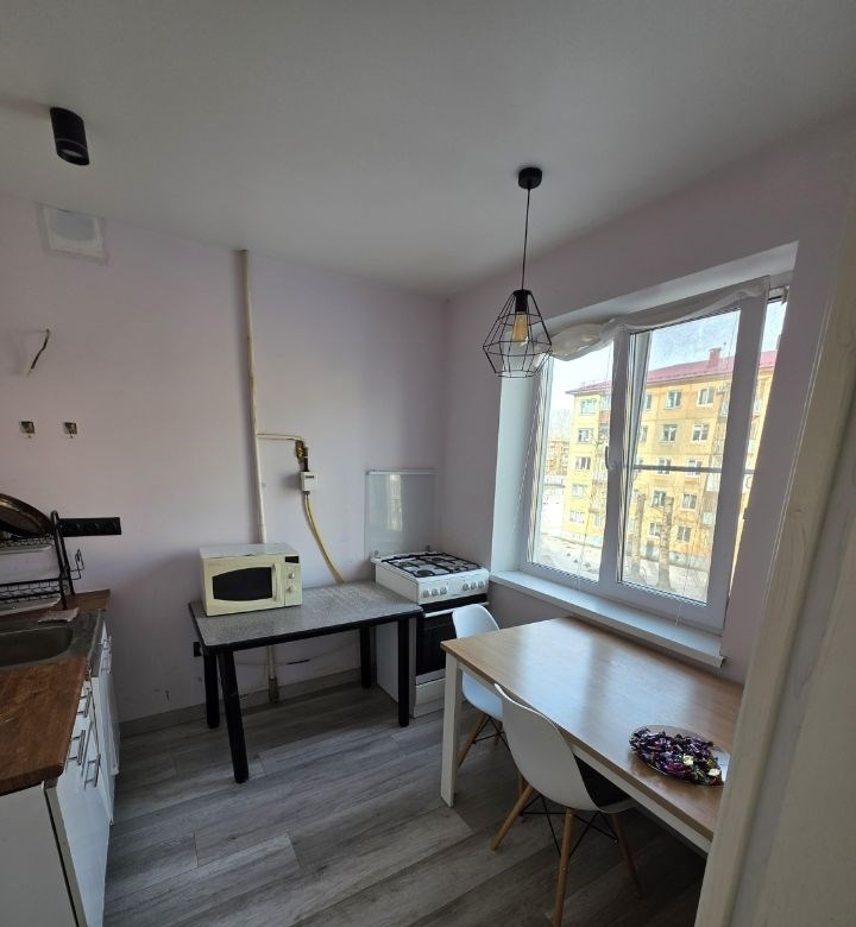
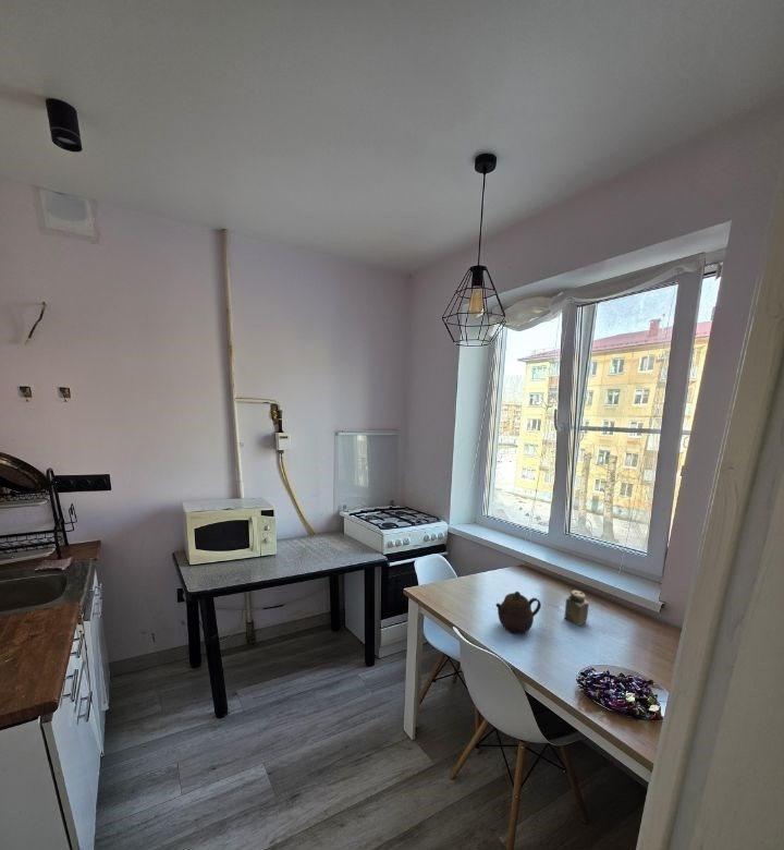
+ salt shaker (576, 606)
+ teapot (517, 609)
